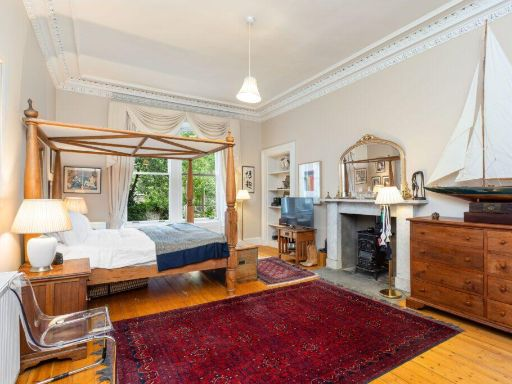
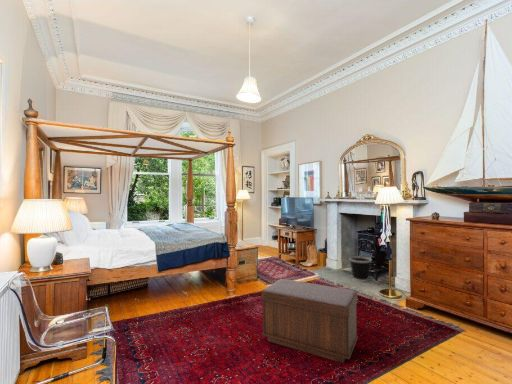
+ bench (309, 315)
+ wastebasket (360, 269)
